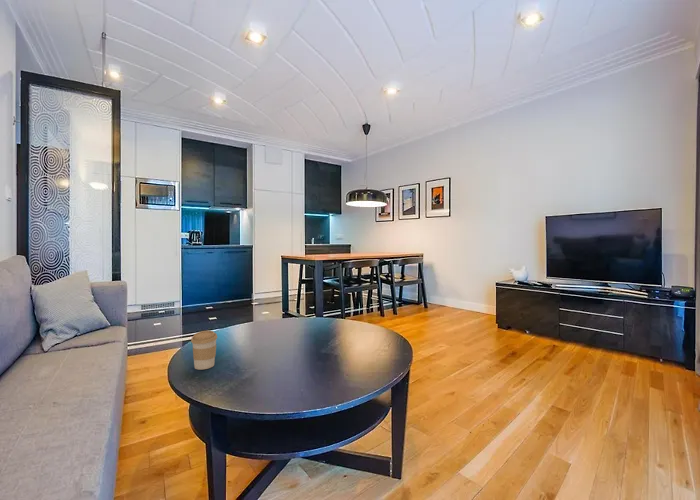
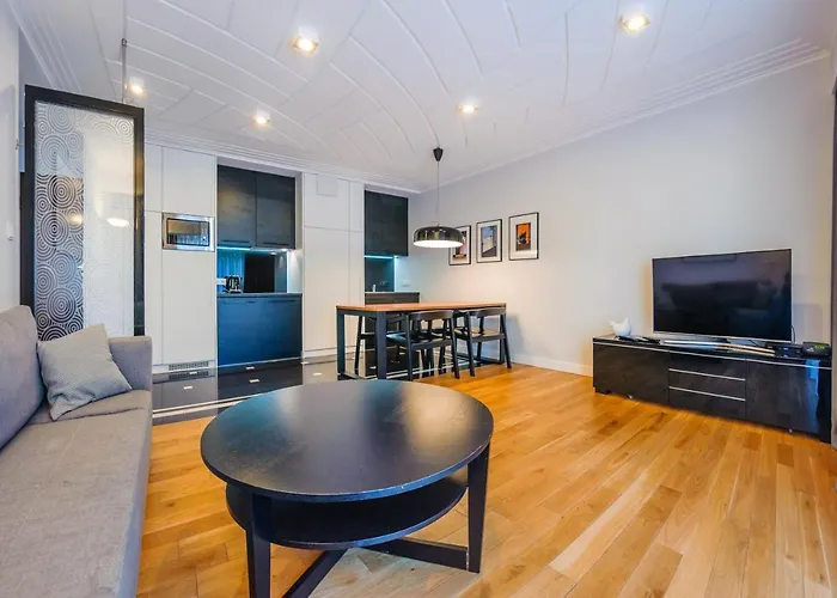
- coffee cup (204, 349)
